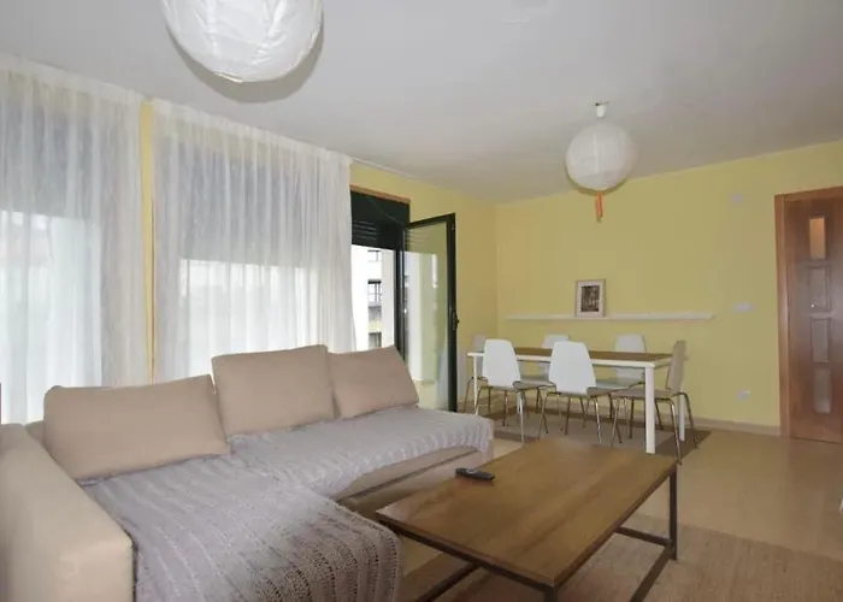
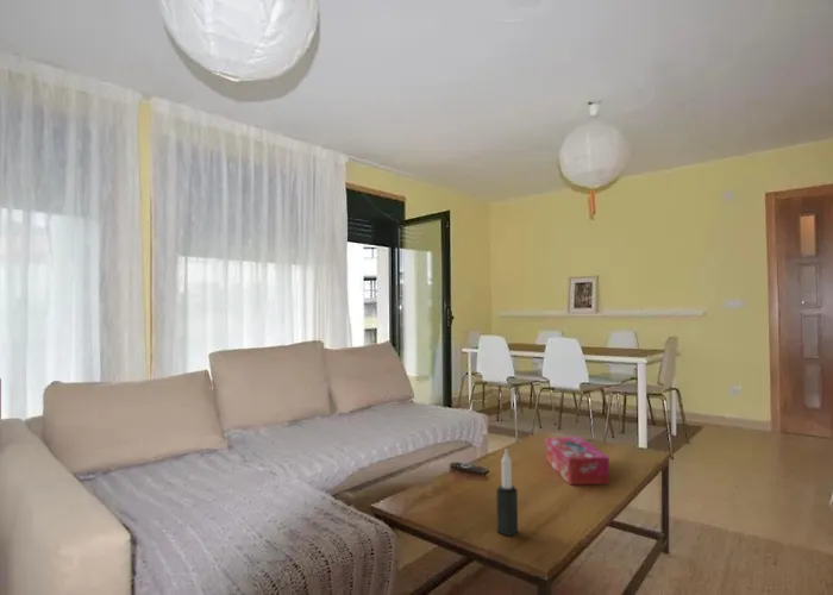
+ candle (506, 489)
+ tissue box (575, 458)
